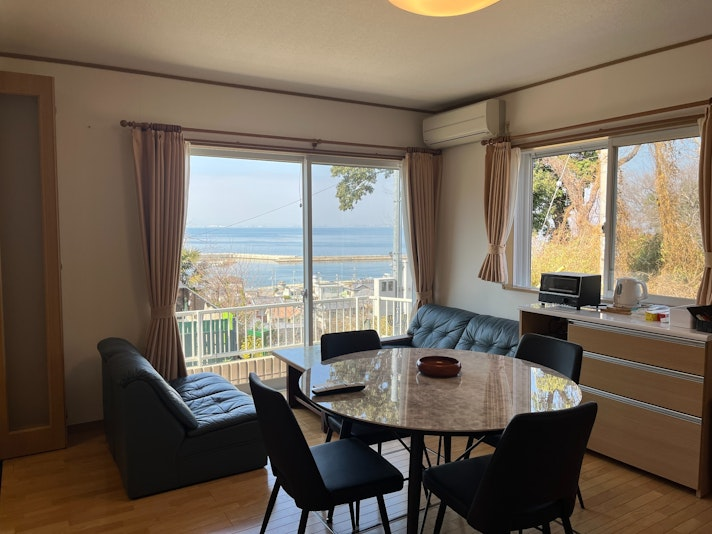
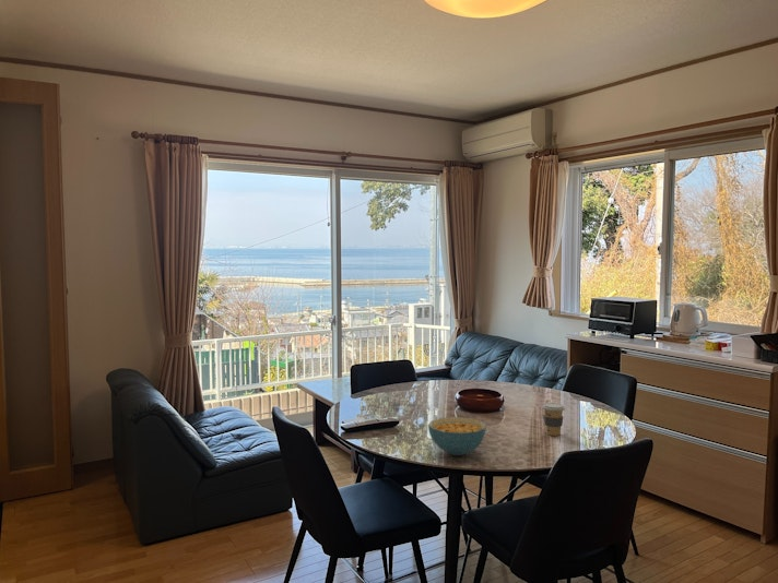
+ cereal bowl (457, 438)
+ coffee cup (553, 419)
